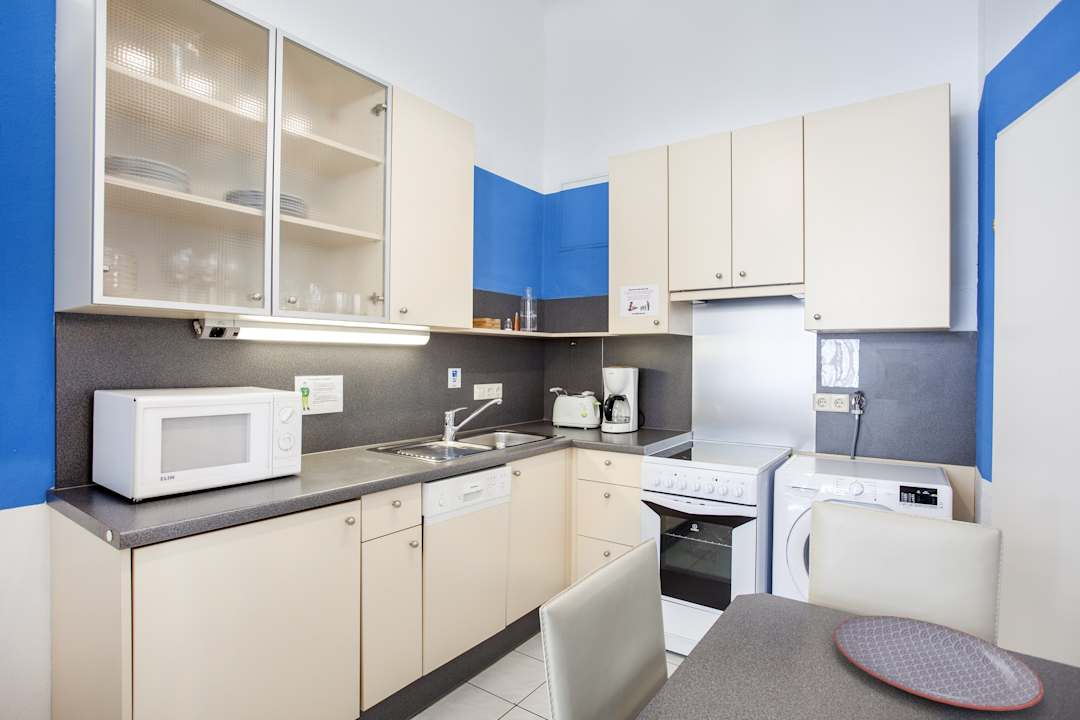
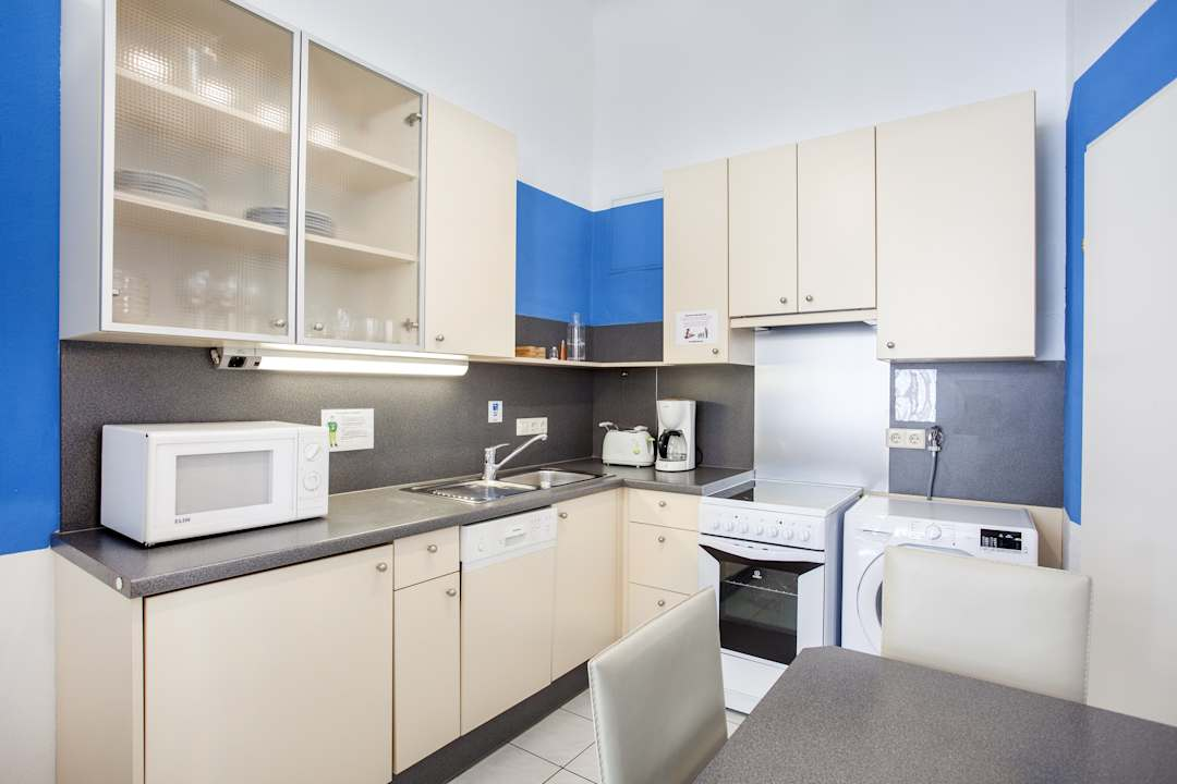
- plate (929, 661)
